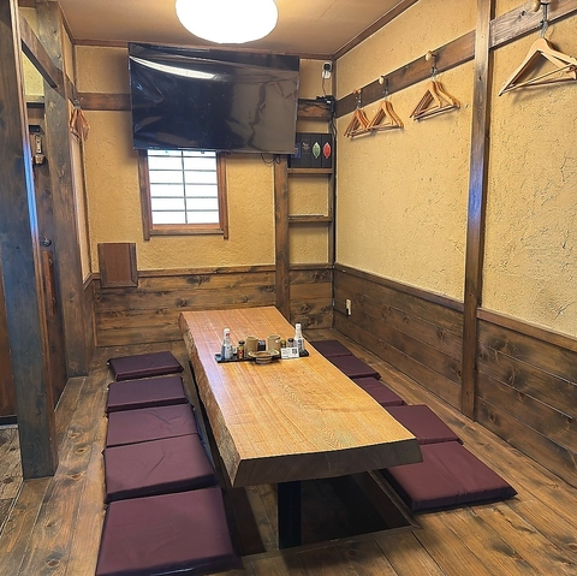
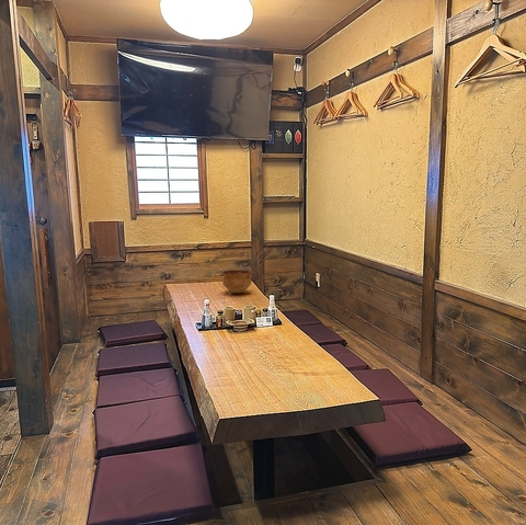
+ bowl (237, 283)
